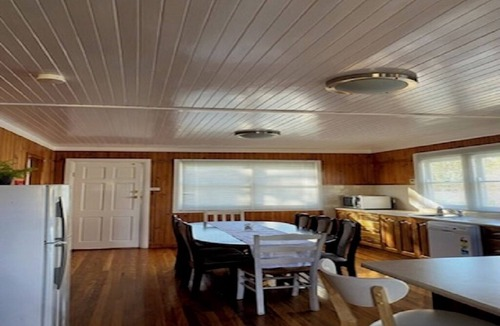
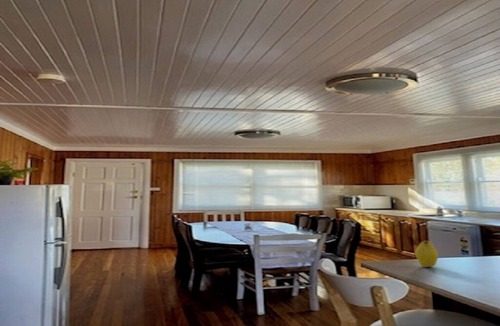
+ fruit (426, 253)
